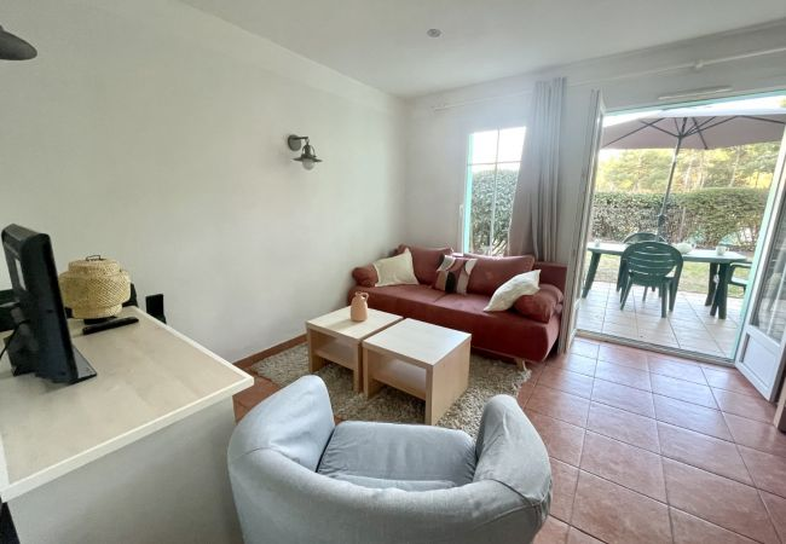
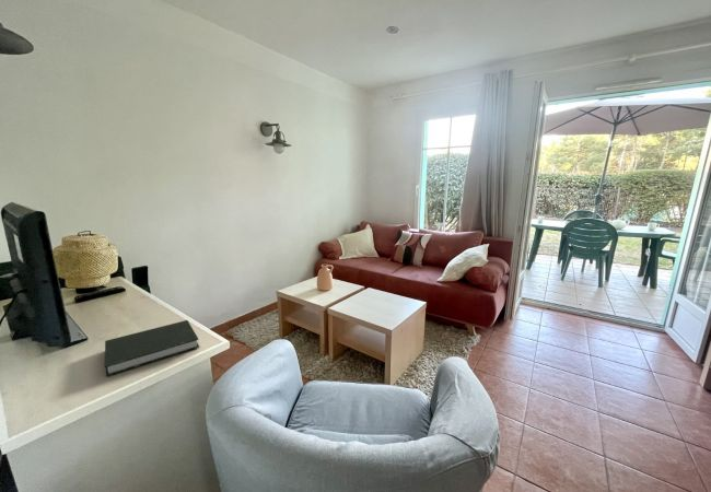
+ book (152, 343)
